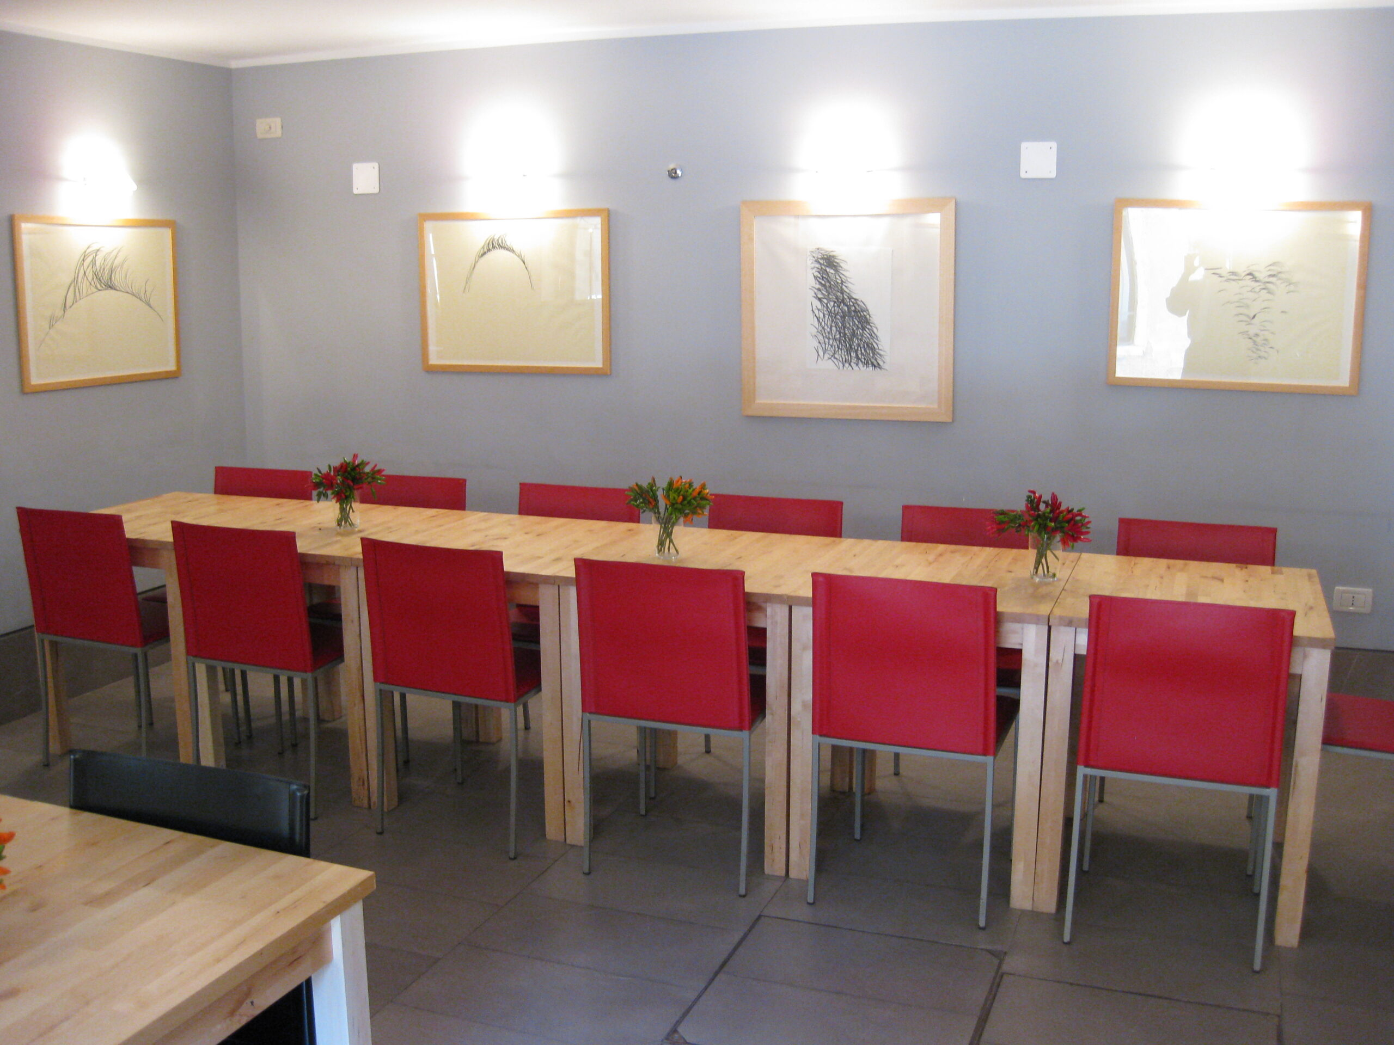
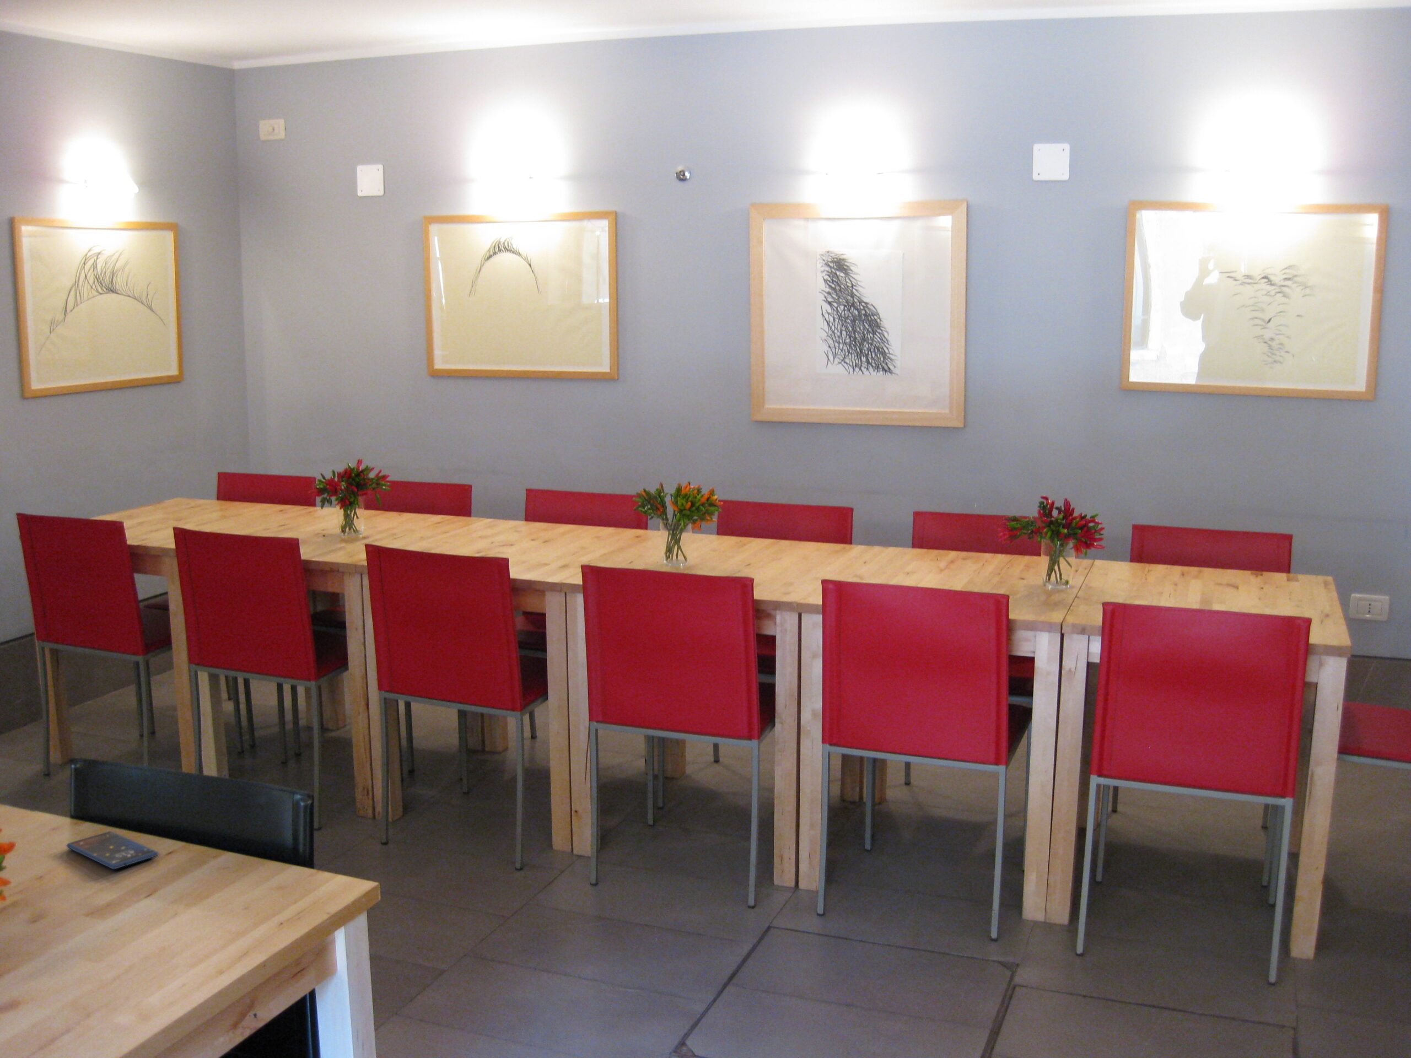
+ smartphone (112, 850)
